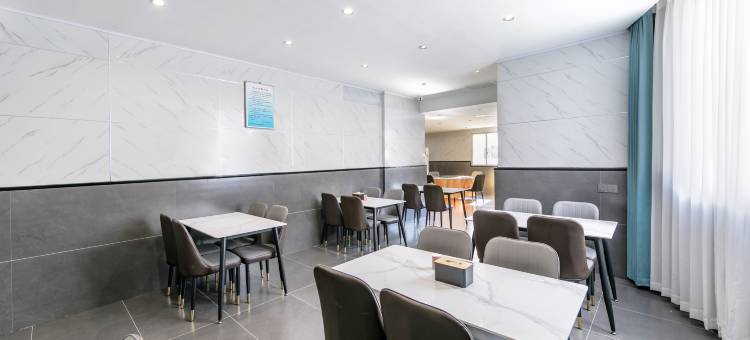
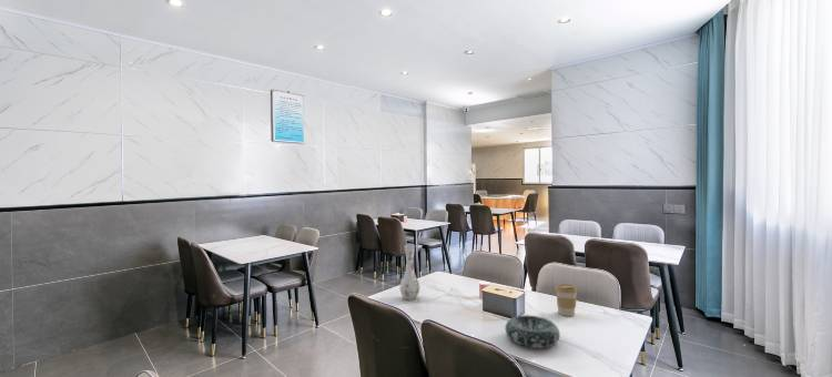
+ decorative bowl (531, 330)
+ vase (409, 272)
+ coffee cup (566, 298)
